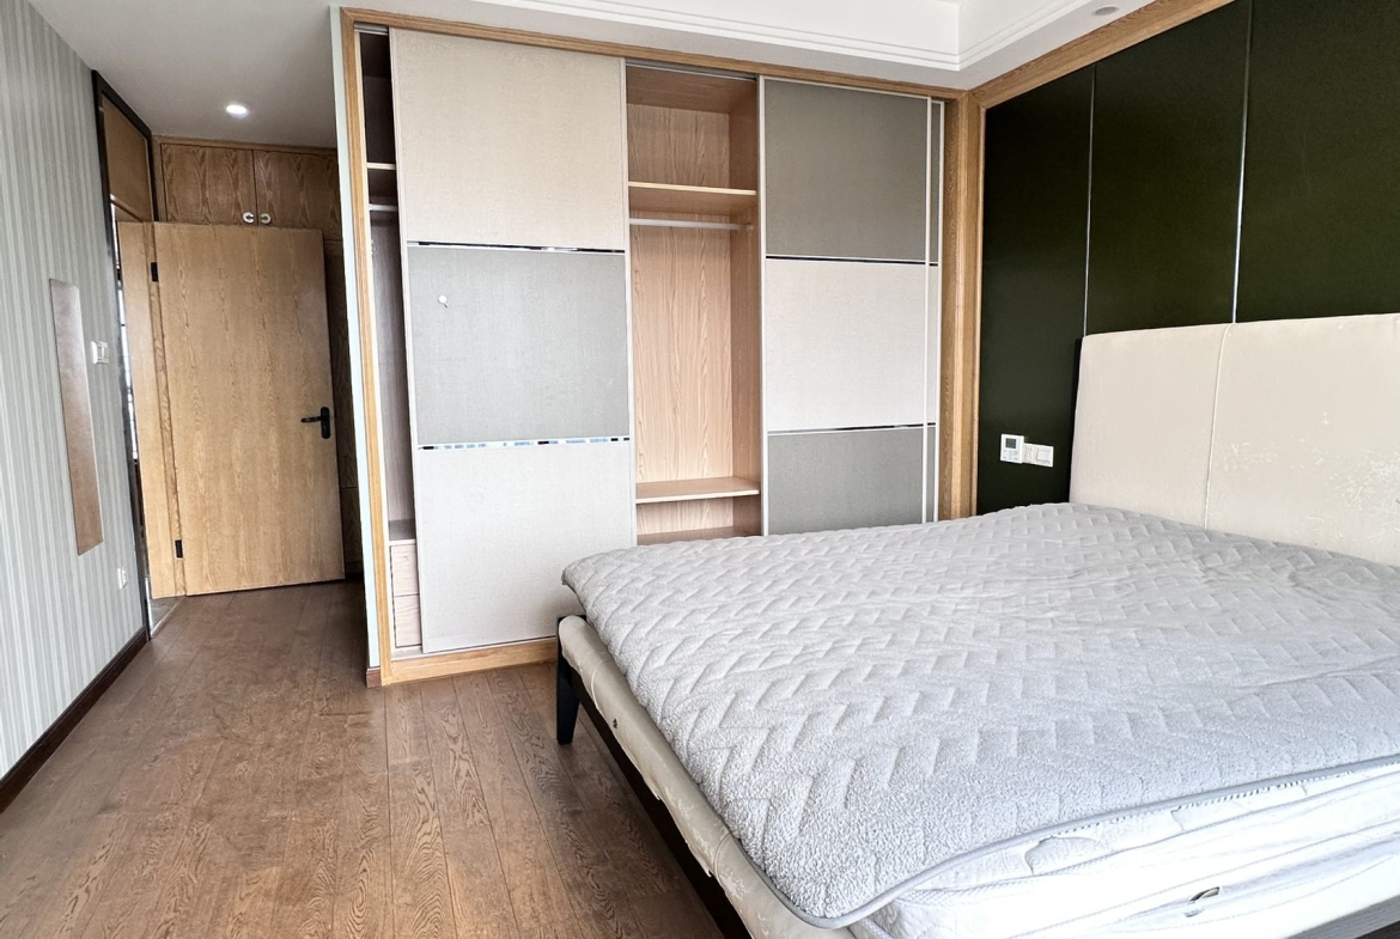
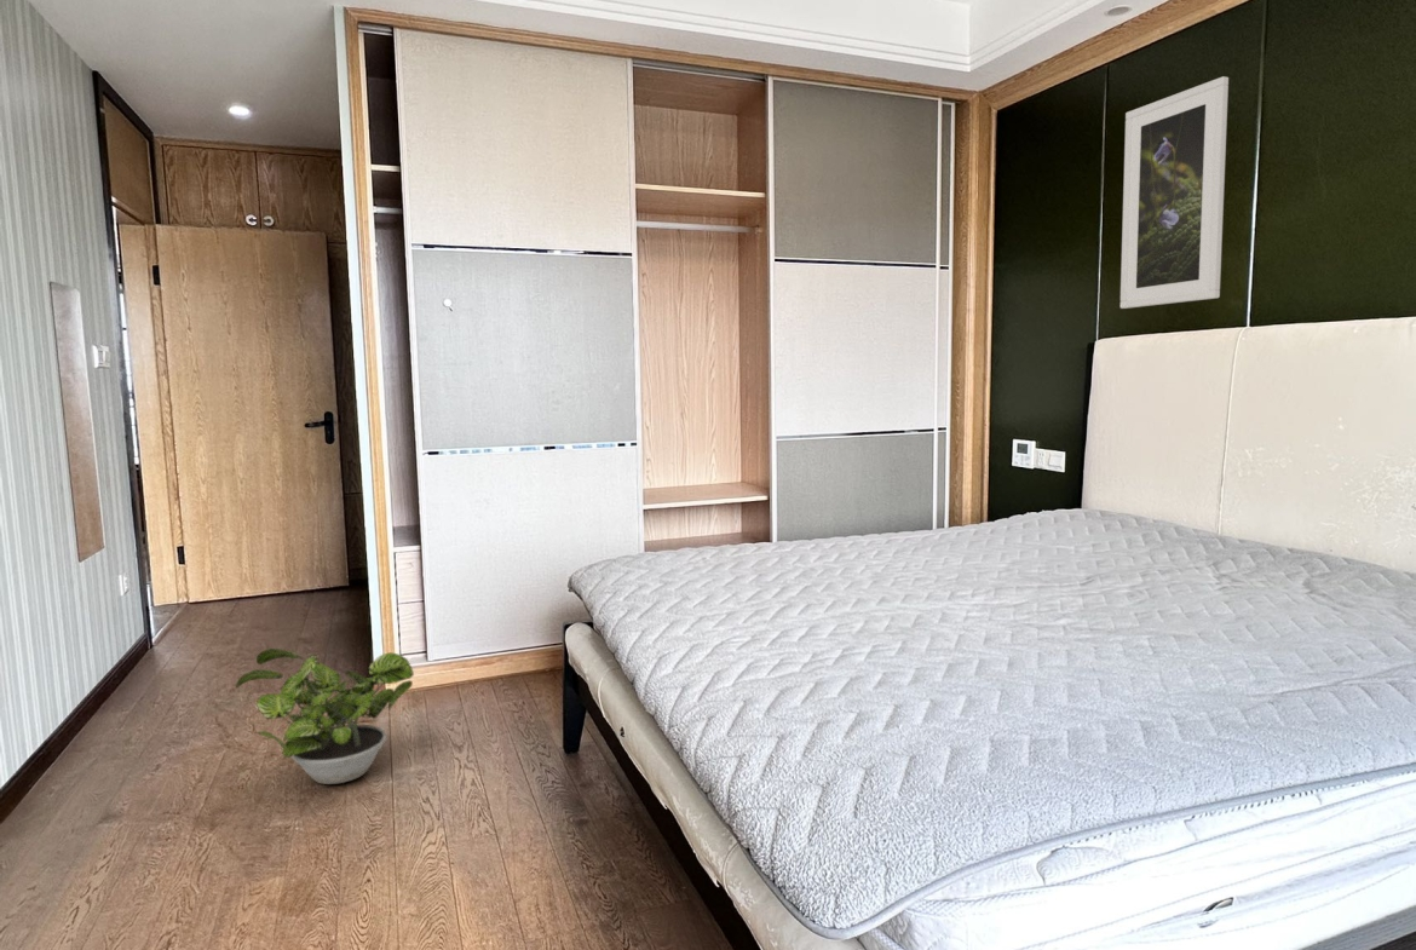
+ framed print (1170, 200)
+ potted plant (328, 709)
